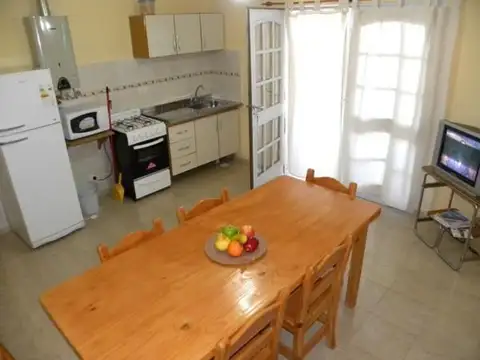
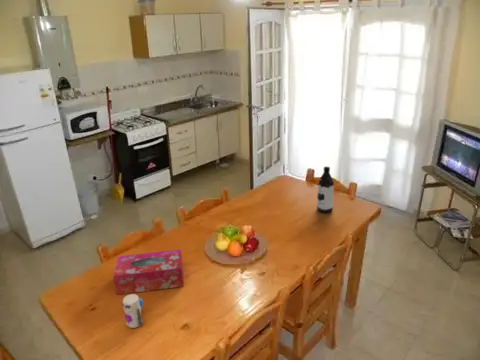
+ tissue box (150, 271)
+ water bottle (325, 189)
+ toy (135, 310)
